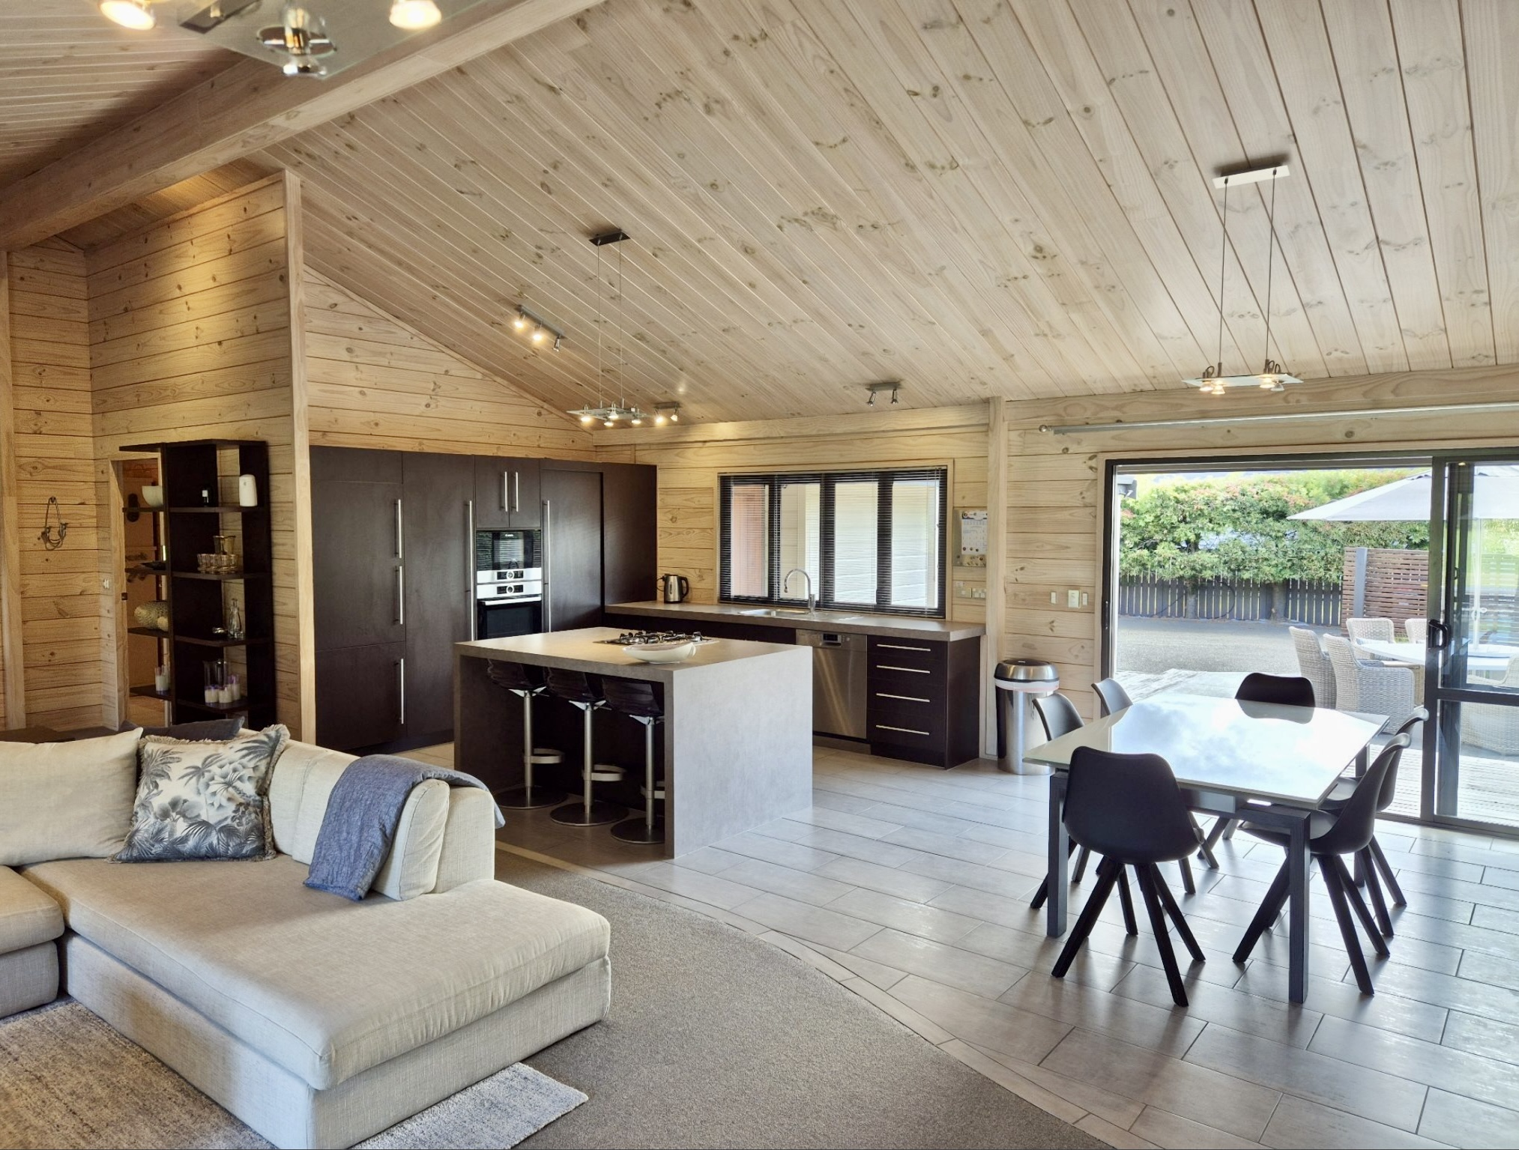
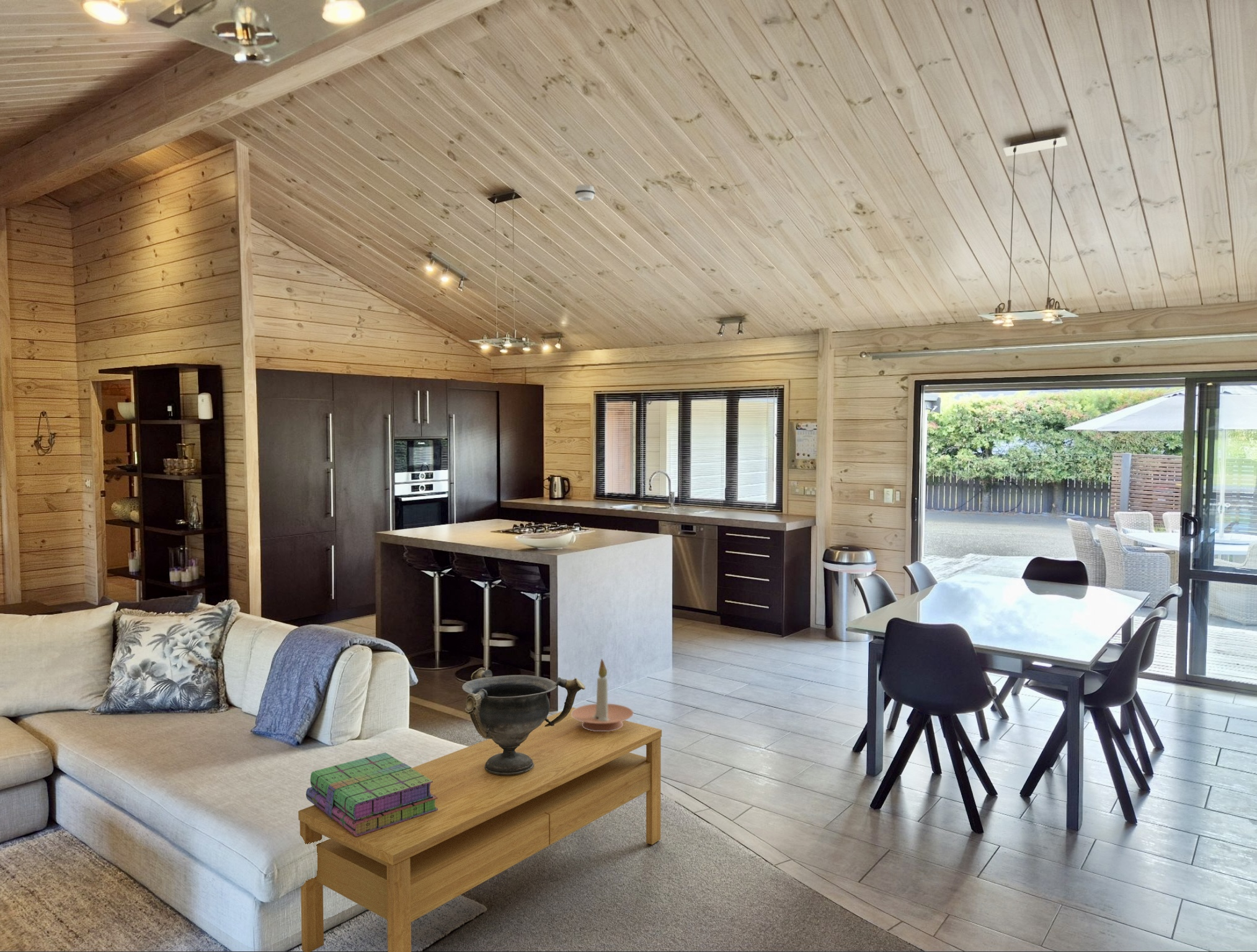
+ candle holder (602, 691)
+ coffee table (502, 827)
+ smoke detector (585, 193)
+ decorative bowl (499, 721)
+ stack of books (371, 790)
